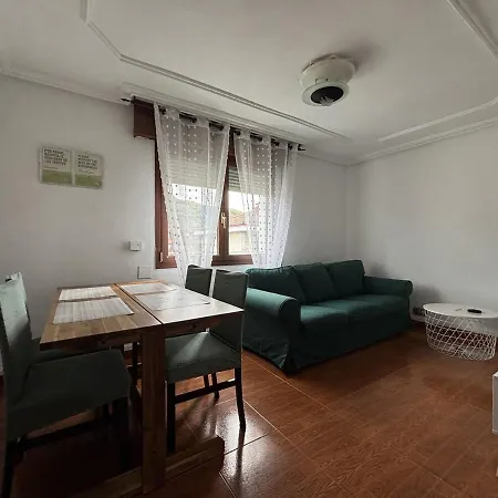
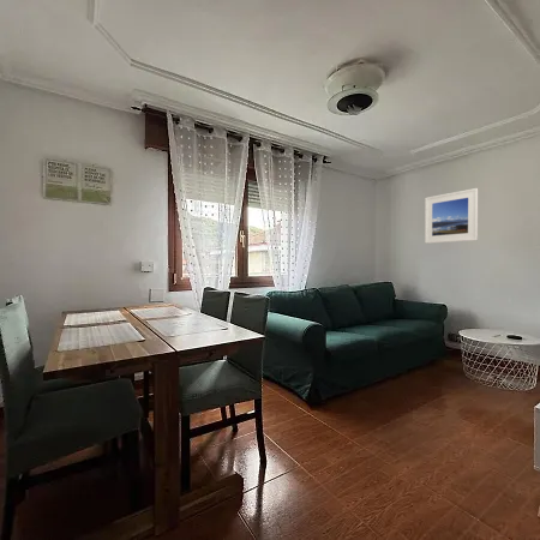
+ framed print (449, 217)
